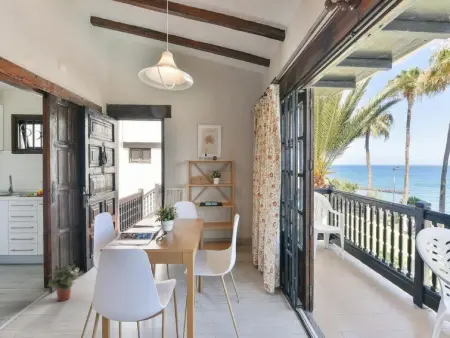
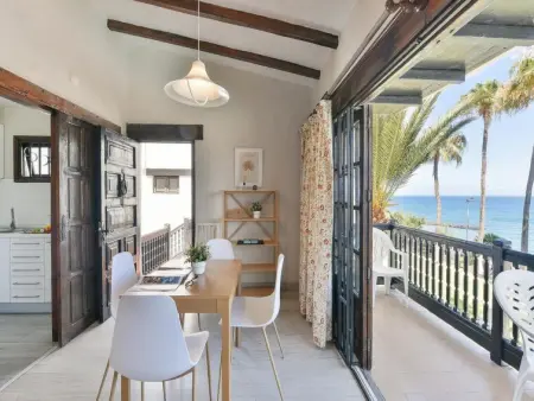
- potted plant (64, 281)
